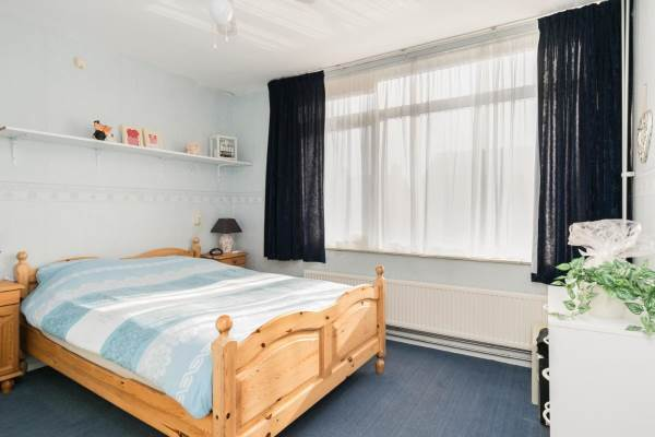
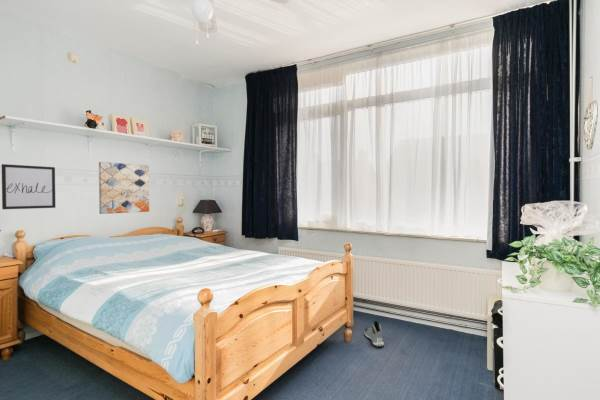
+ wall art (125, 188)
+ sneaker (374, 329)
+ wall art (29, 187)
